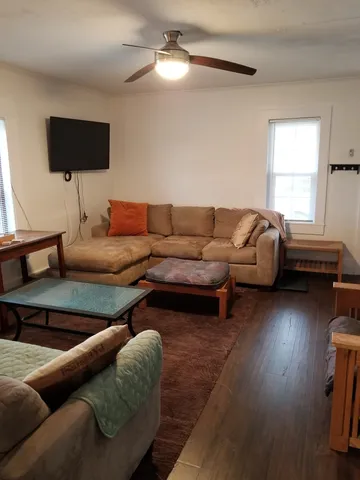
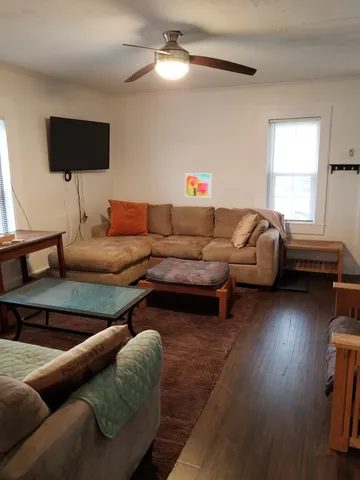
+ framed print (198, 185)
